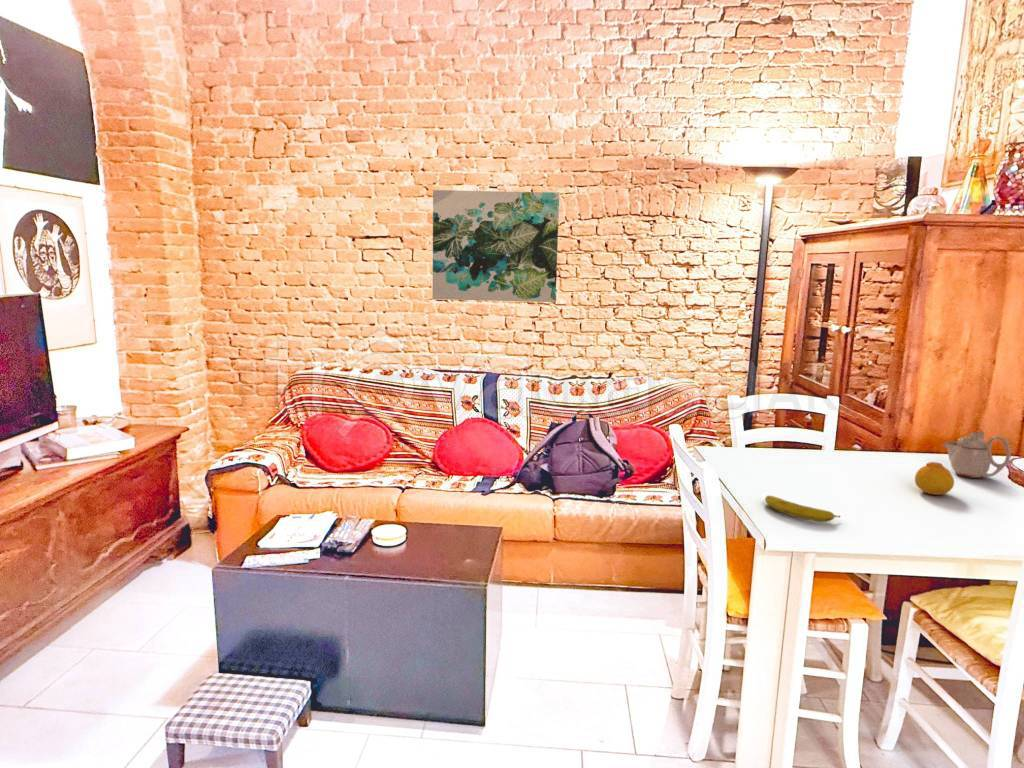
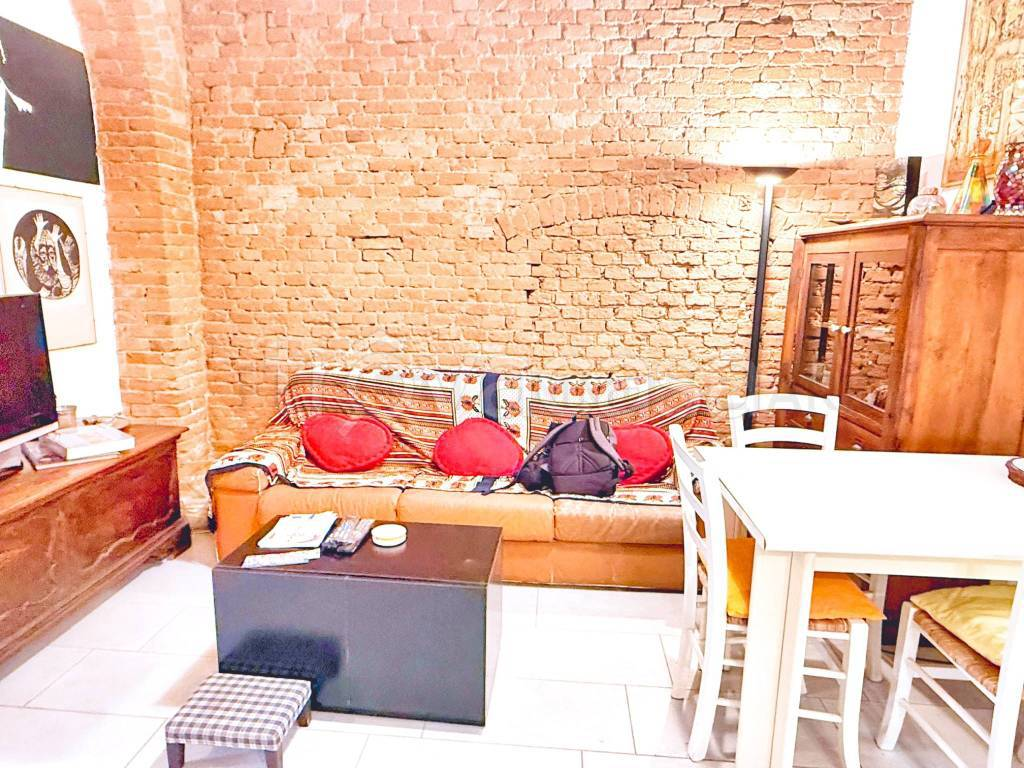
- teapot (974, 453)
- wall art (495, 246)
- fruit (934, 478)
- fruit (797, 506)
